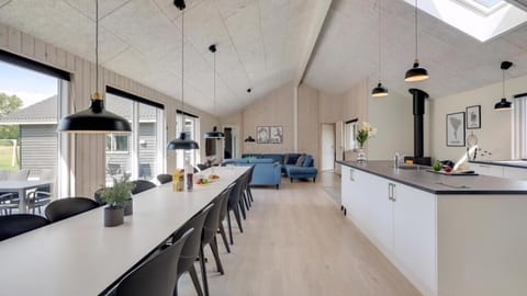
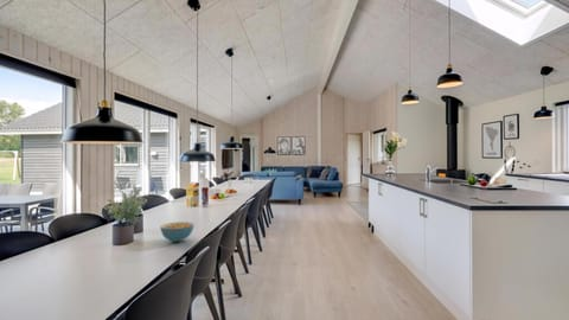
+ cereal bowl (177, 232)
